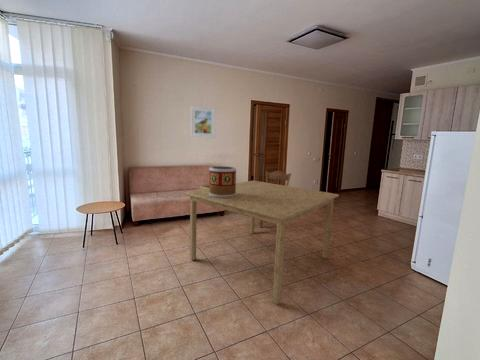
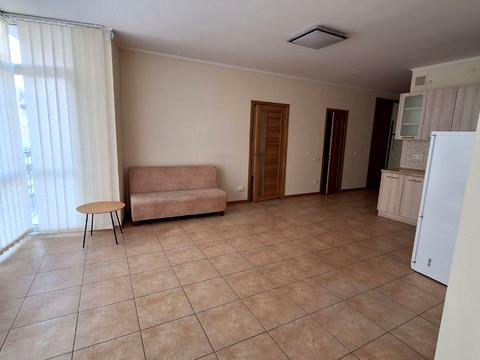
- dining chair (278, 184)
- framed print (203, 122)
- dining table (251, 223)
- decorative container (222, 181)
